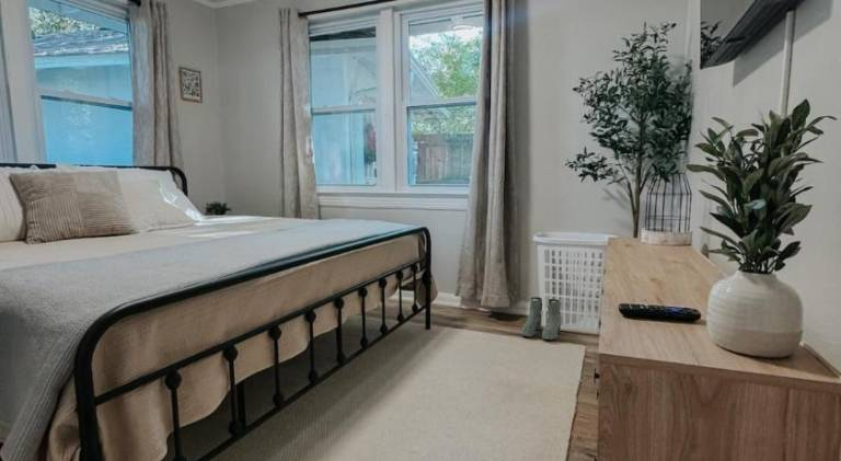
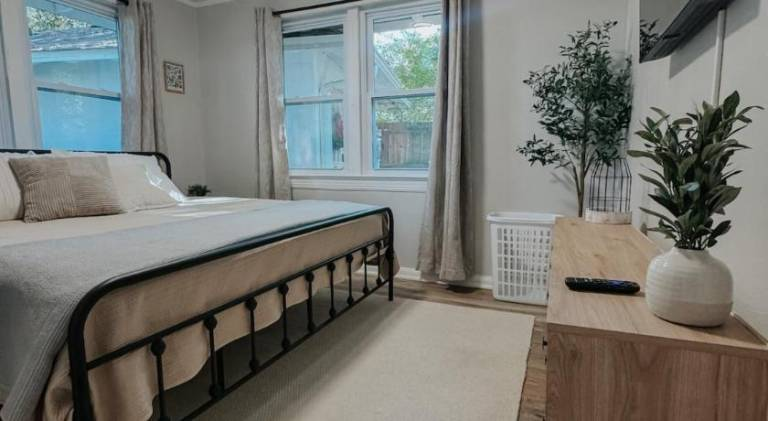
- boots (541, 316)
